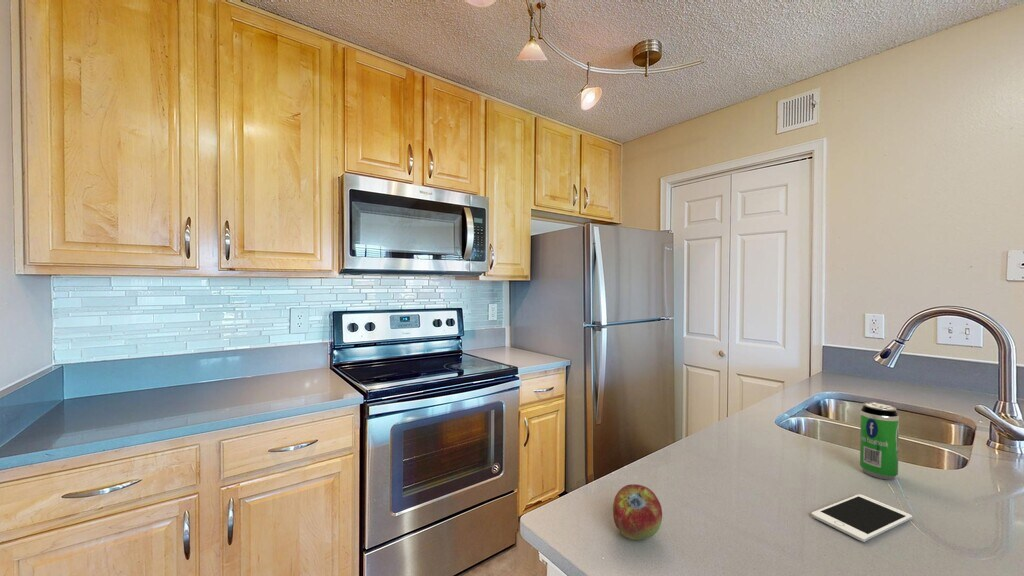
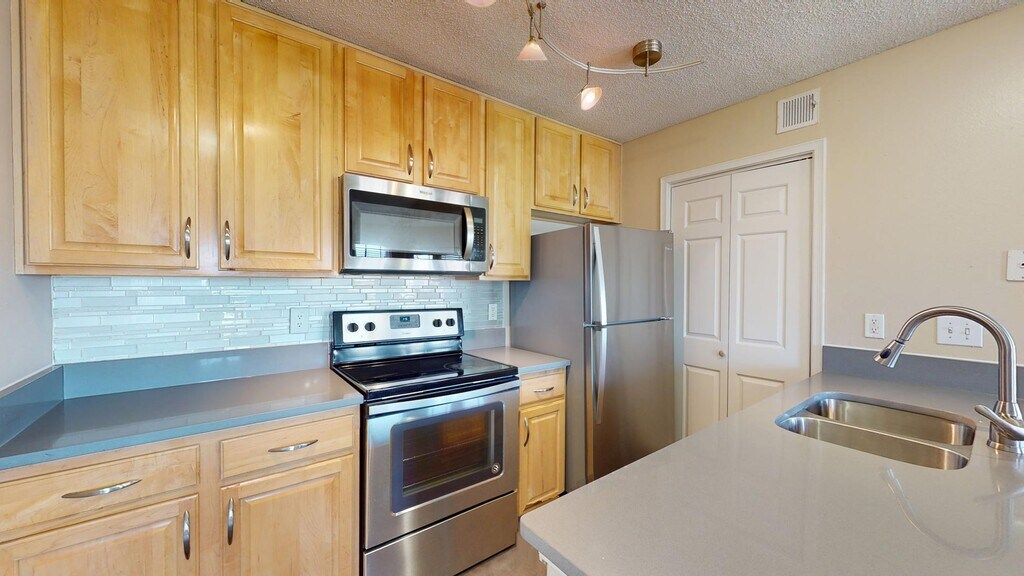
- cell phone (861, 515)
- fruit (636, 512)
- beverage can (878, 439)
